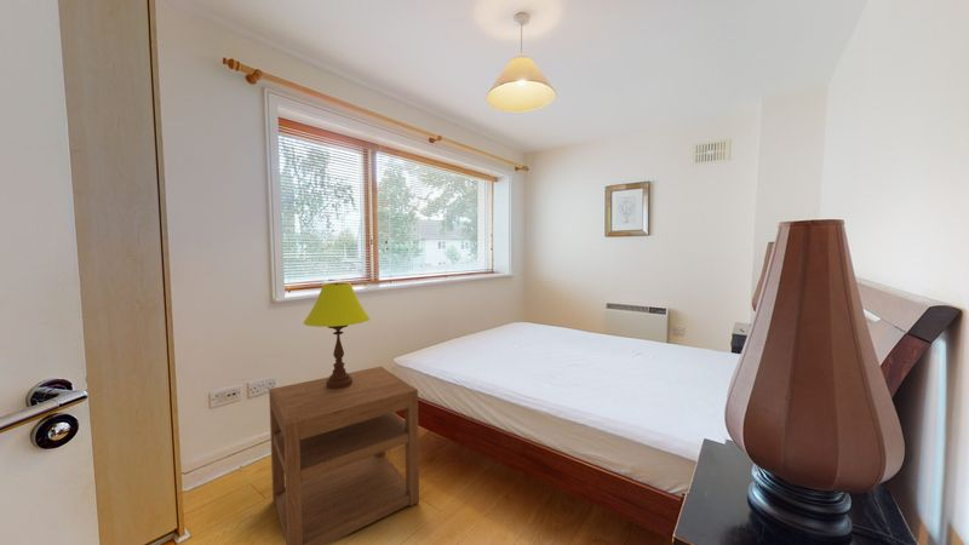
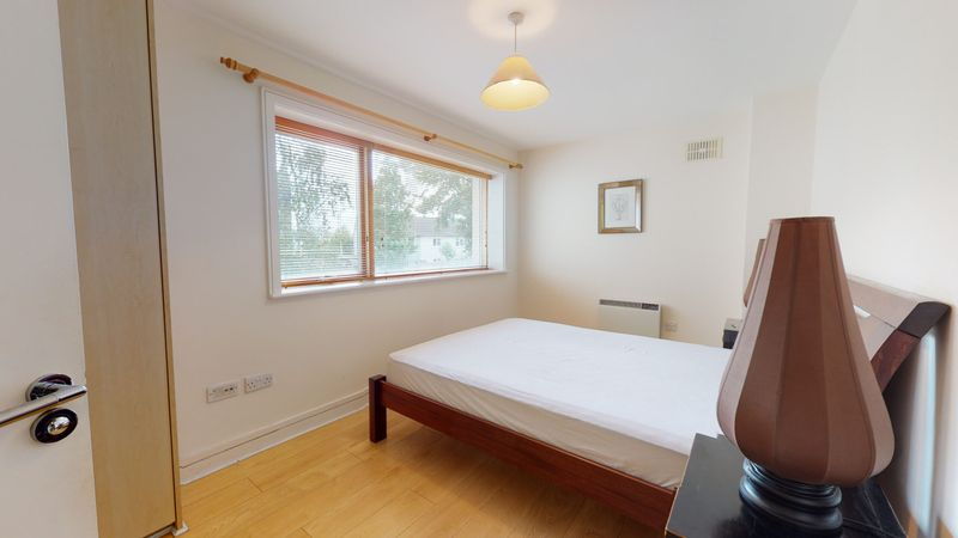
- table lamp (338, 333)
- nightstand (344, 446)
